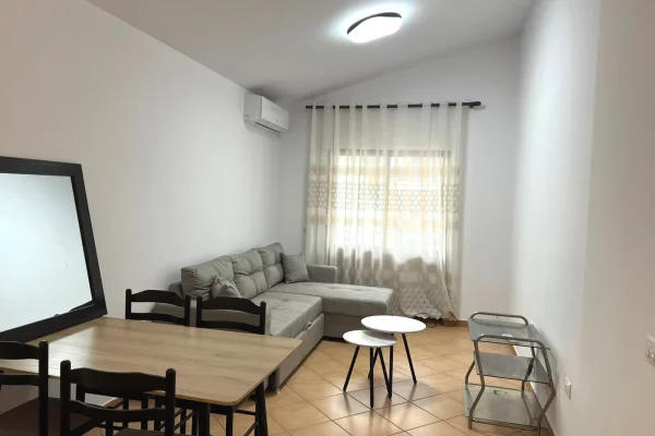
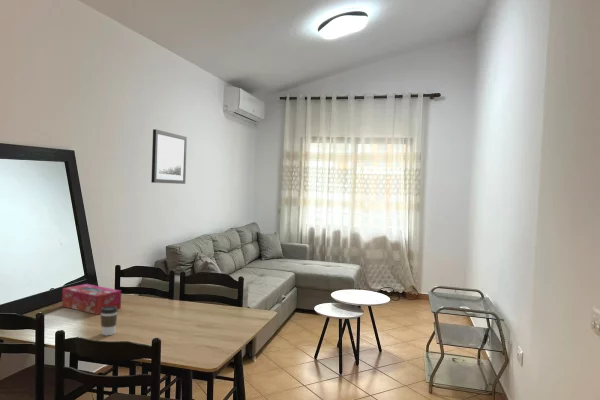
+ wall art (170, 158)
+ tissue box (91, 298)
+ coffee cup (108, 320)
